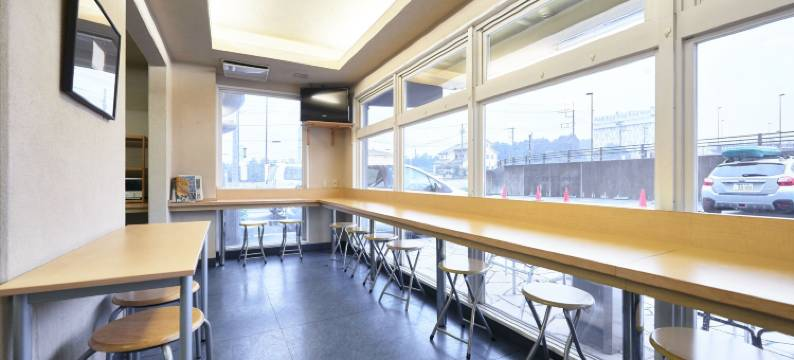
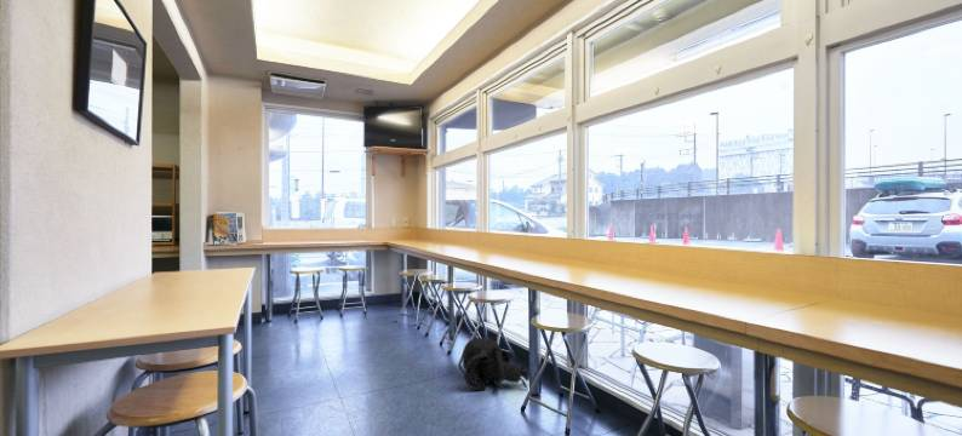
+ tactical helmet (491, 365)
